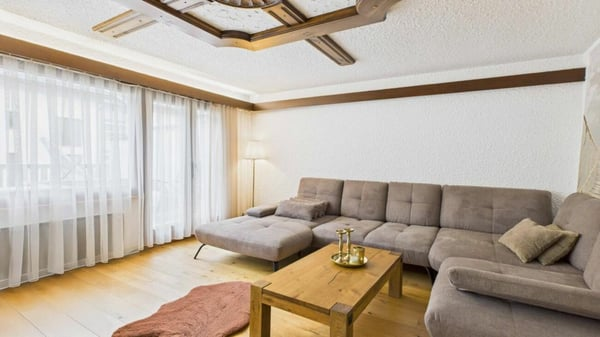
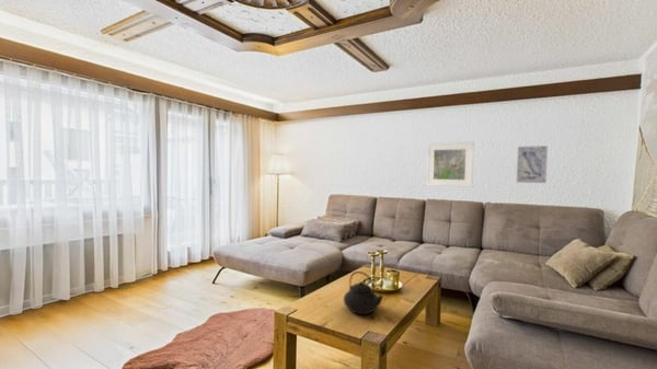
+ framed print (449, 164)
+ teapot (364, 291)
+ wall art (531, 164)
